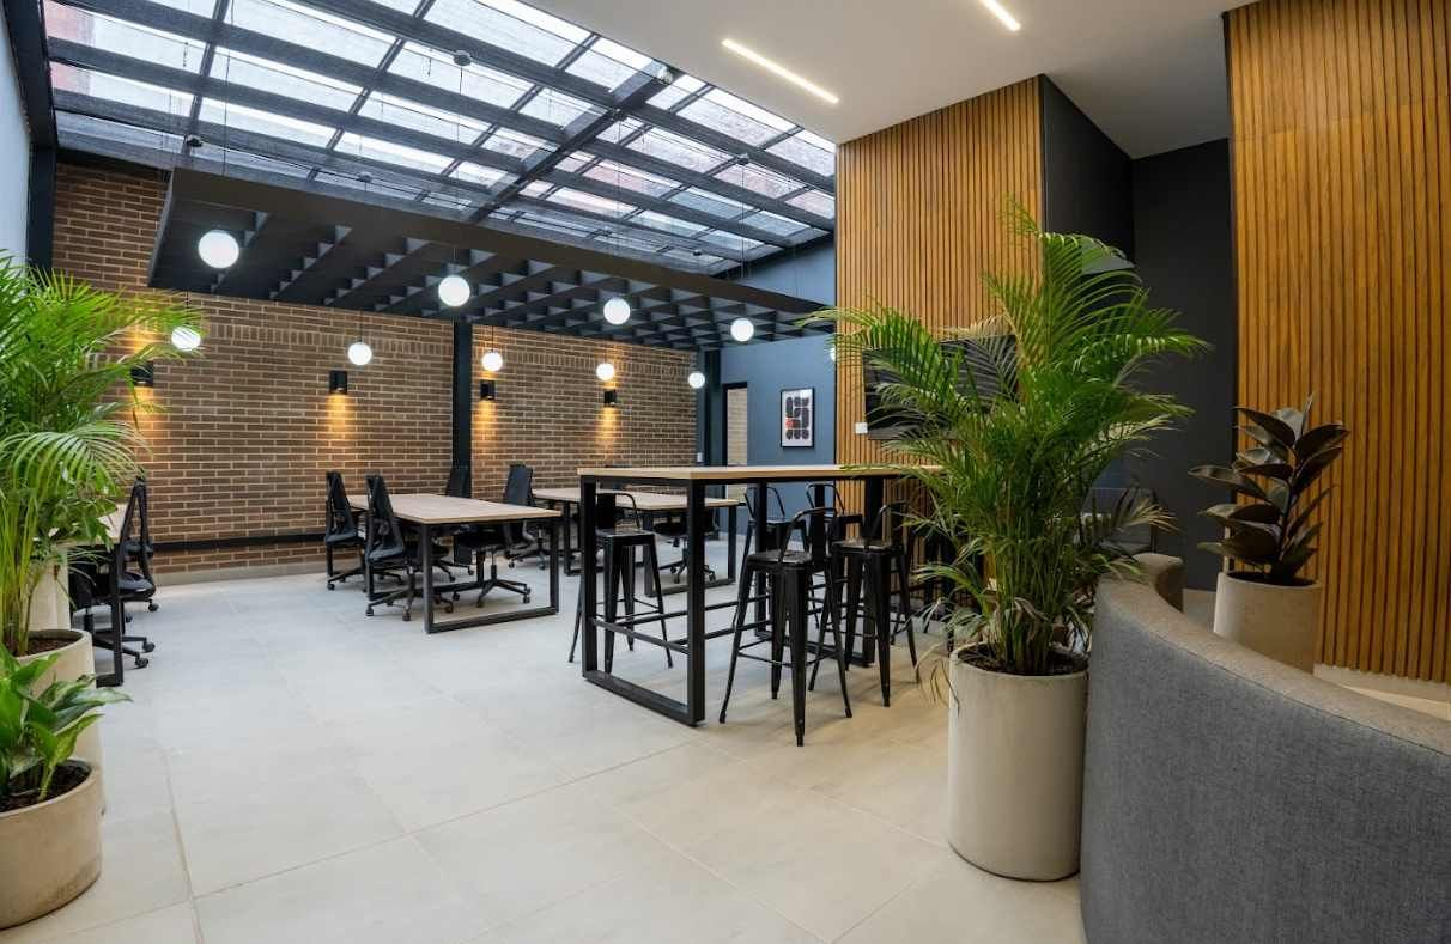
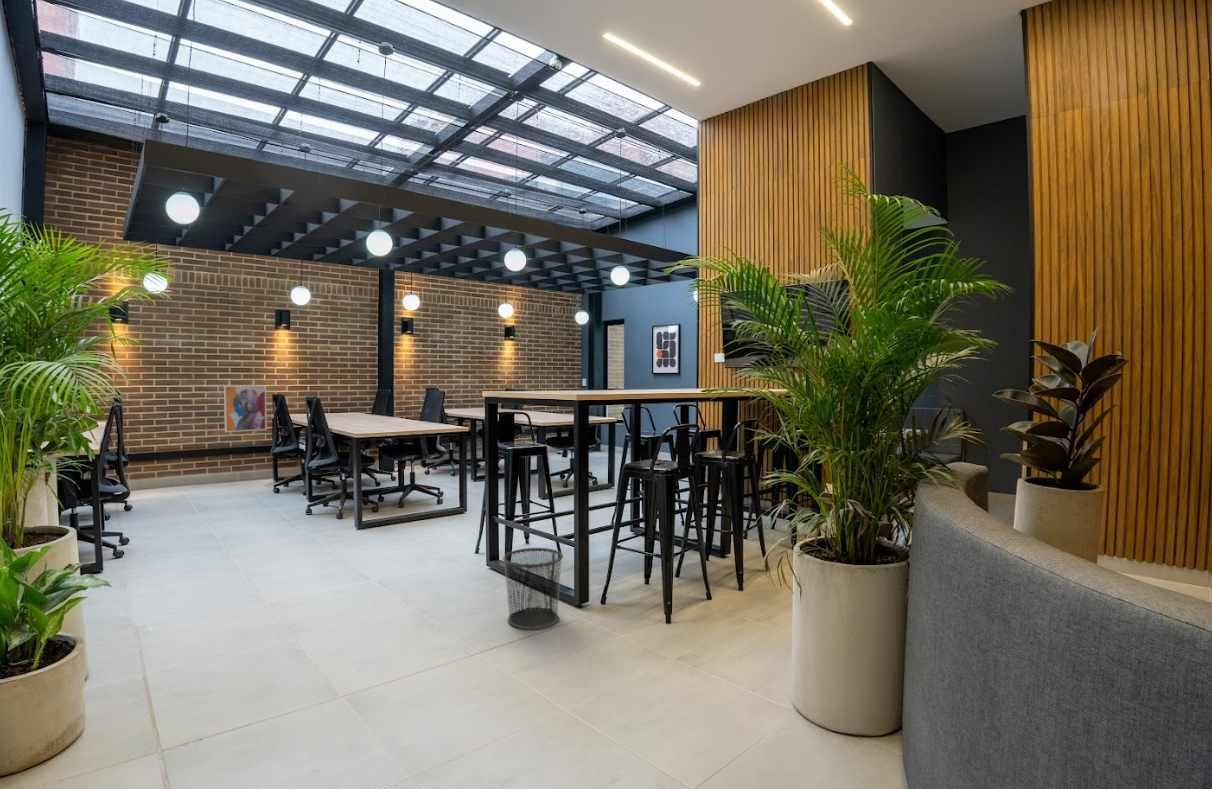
+ wall art (245, 408)
+ waste bin (533, 587)
